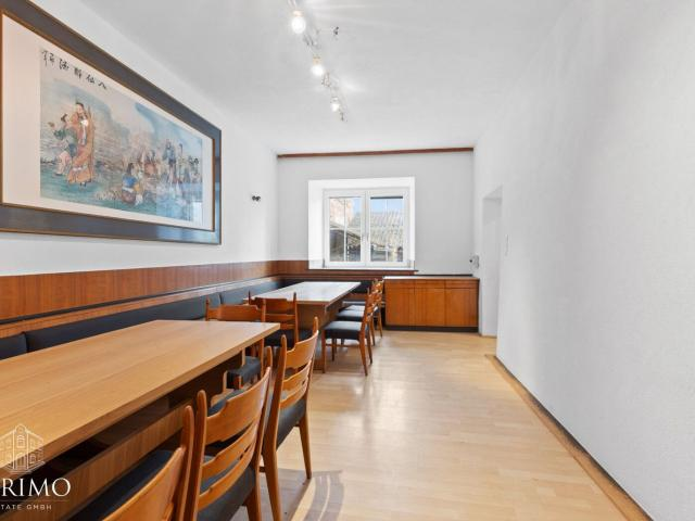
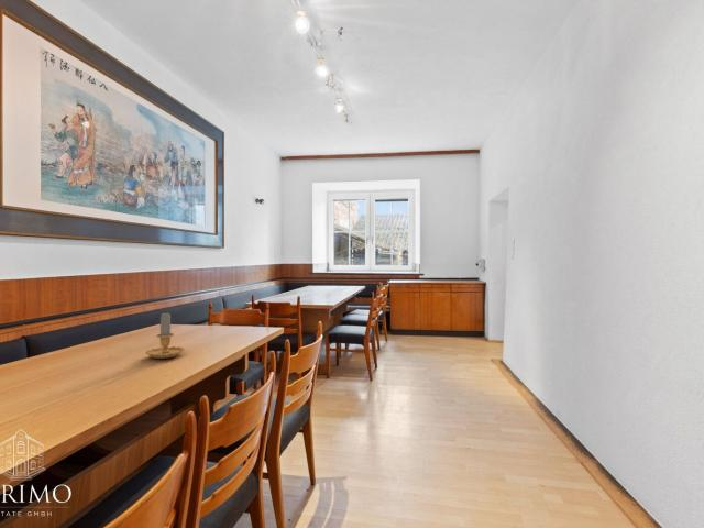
+ candle (164, 334)
